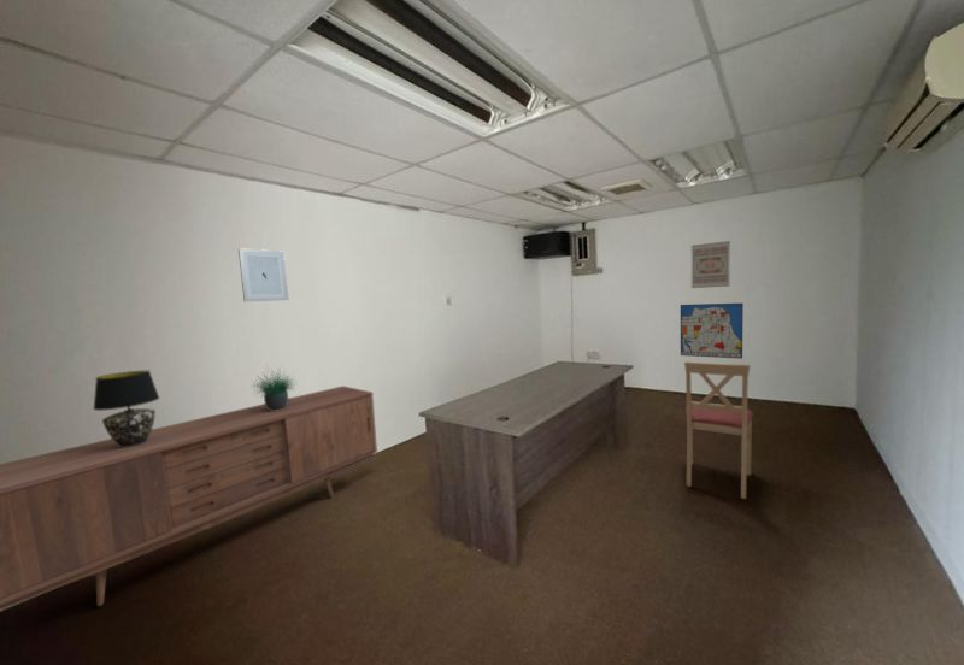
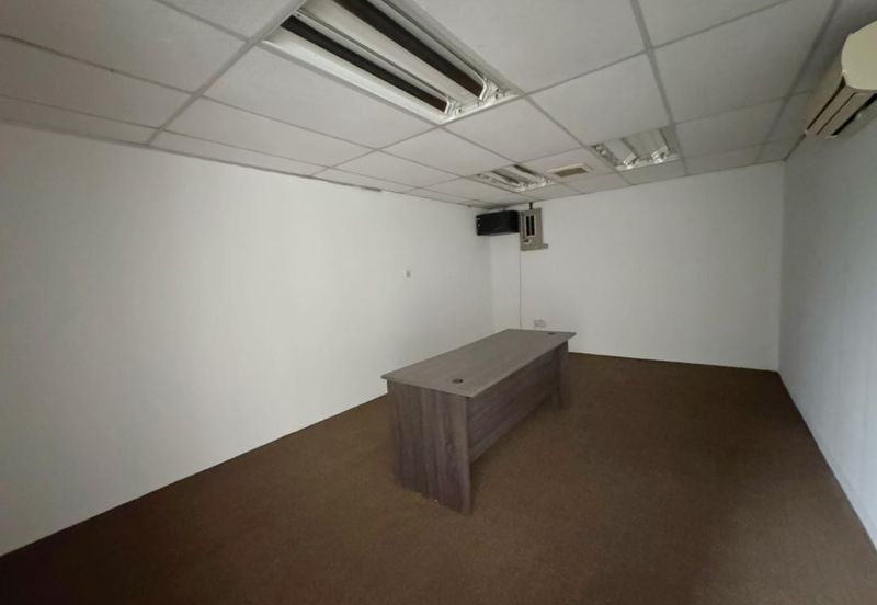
- wall art (264, 275)
- table lamp (128, 408)
- wall art (710, 265)
- sideboard (224, 477)
- wall art (710, 330)
- potted plant (274, 384)
- chair (716, 419)
